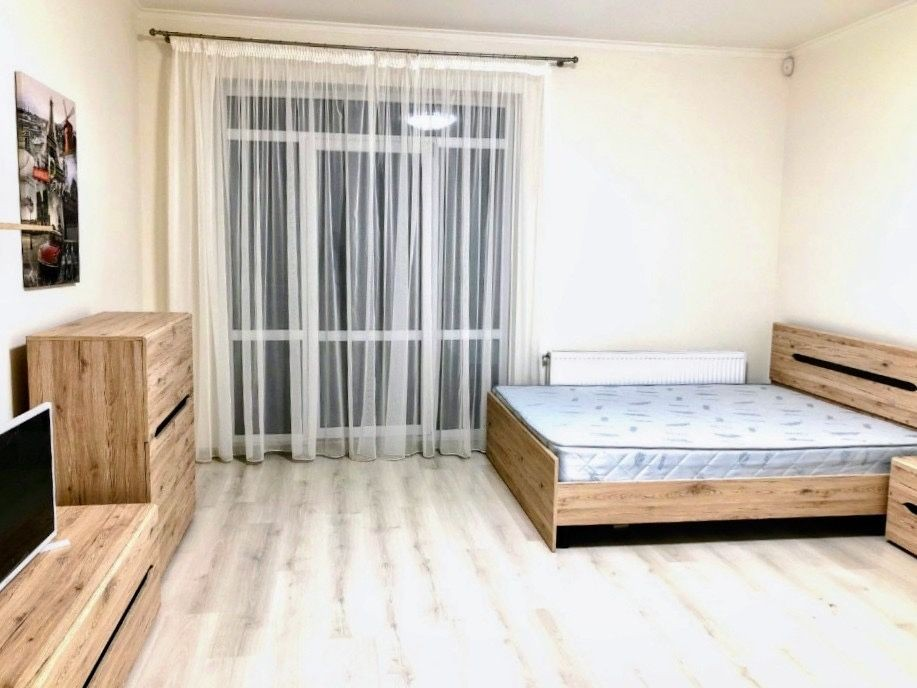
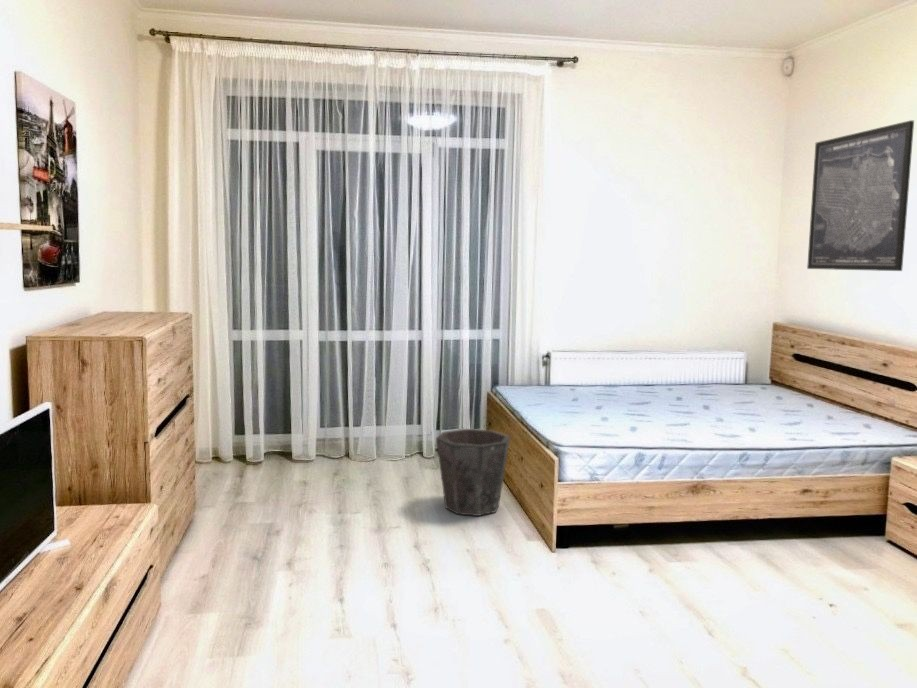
+ waste bin (473, 472)
+ wall art (855, 201)
